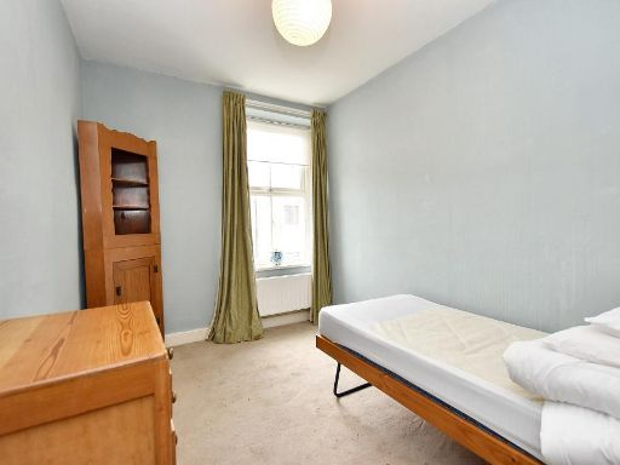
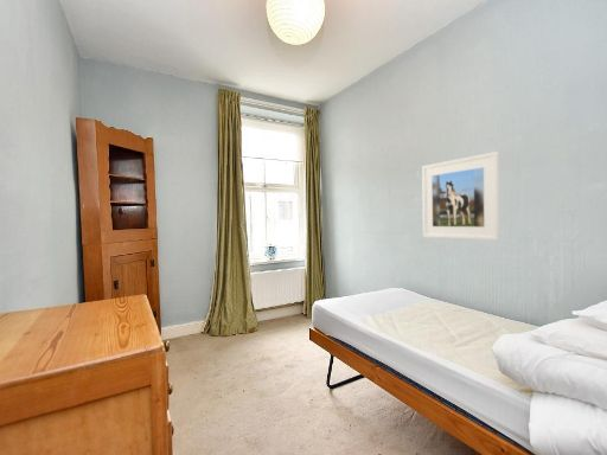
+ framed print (456, 199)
